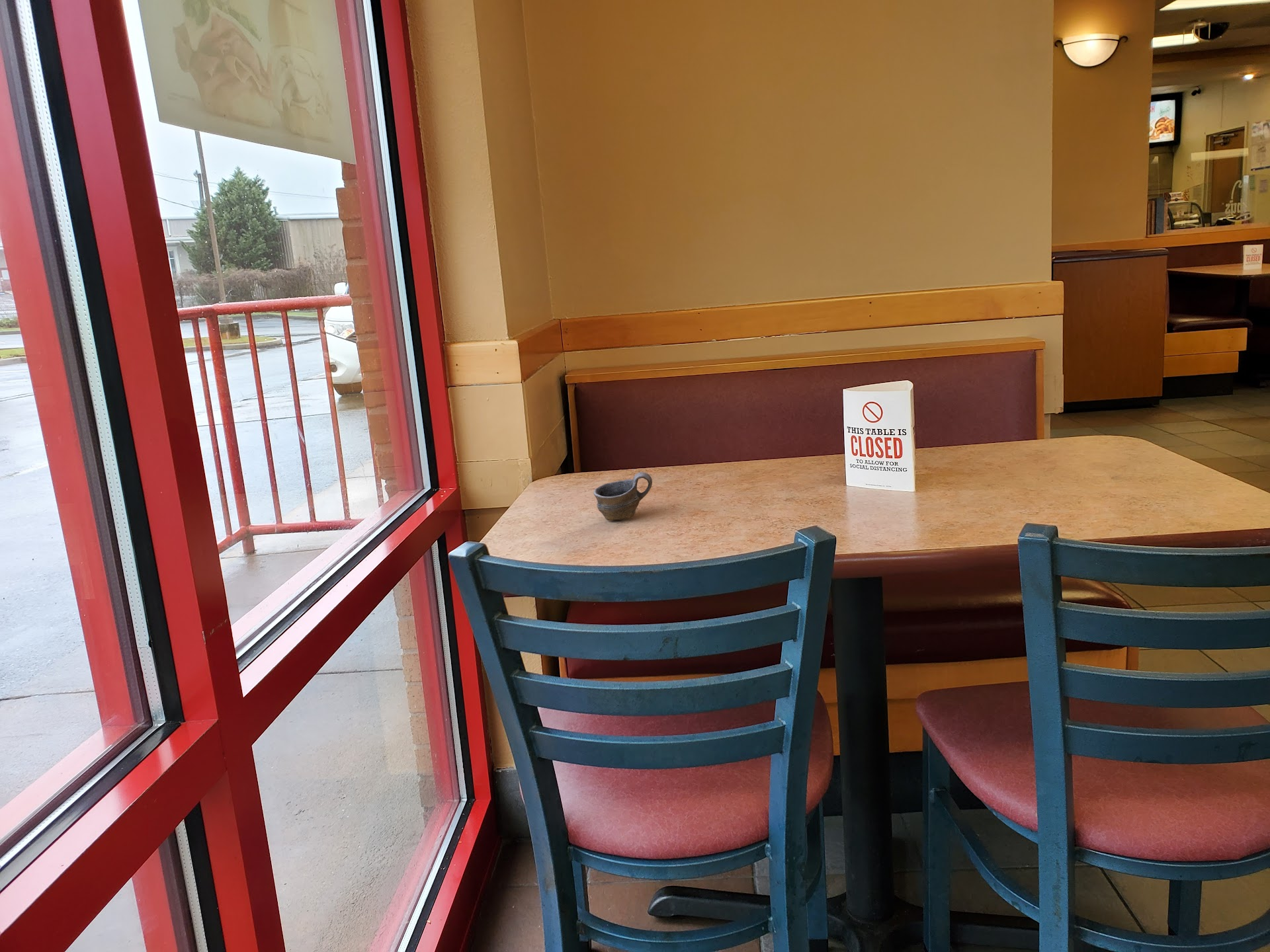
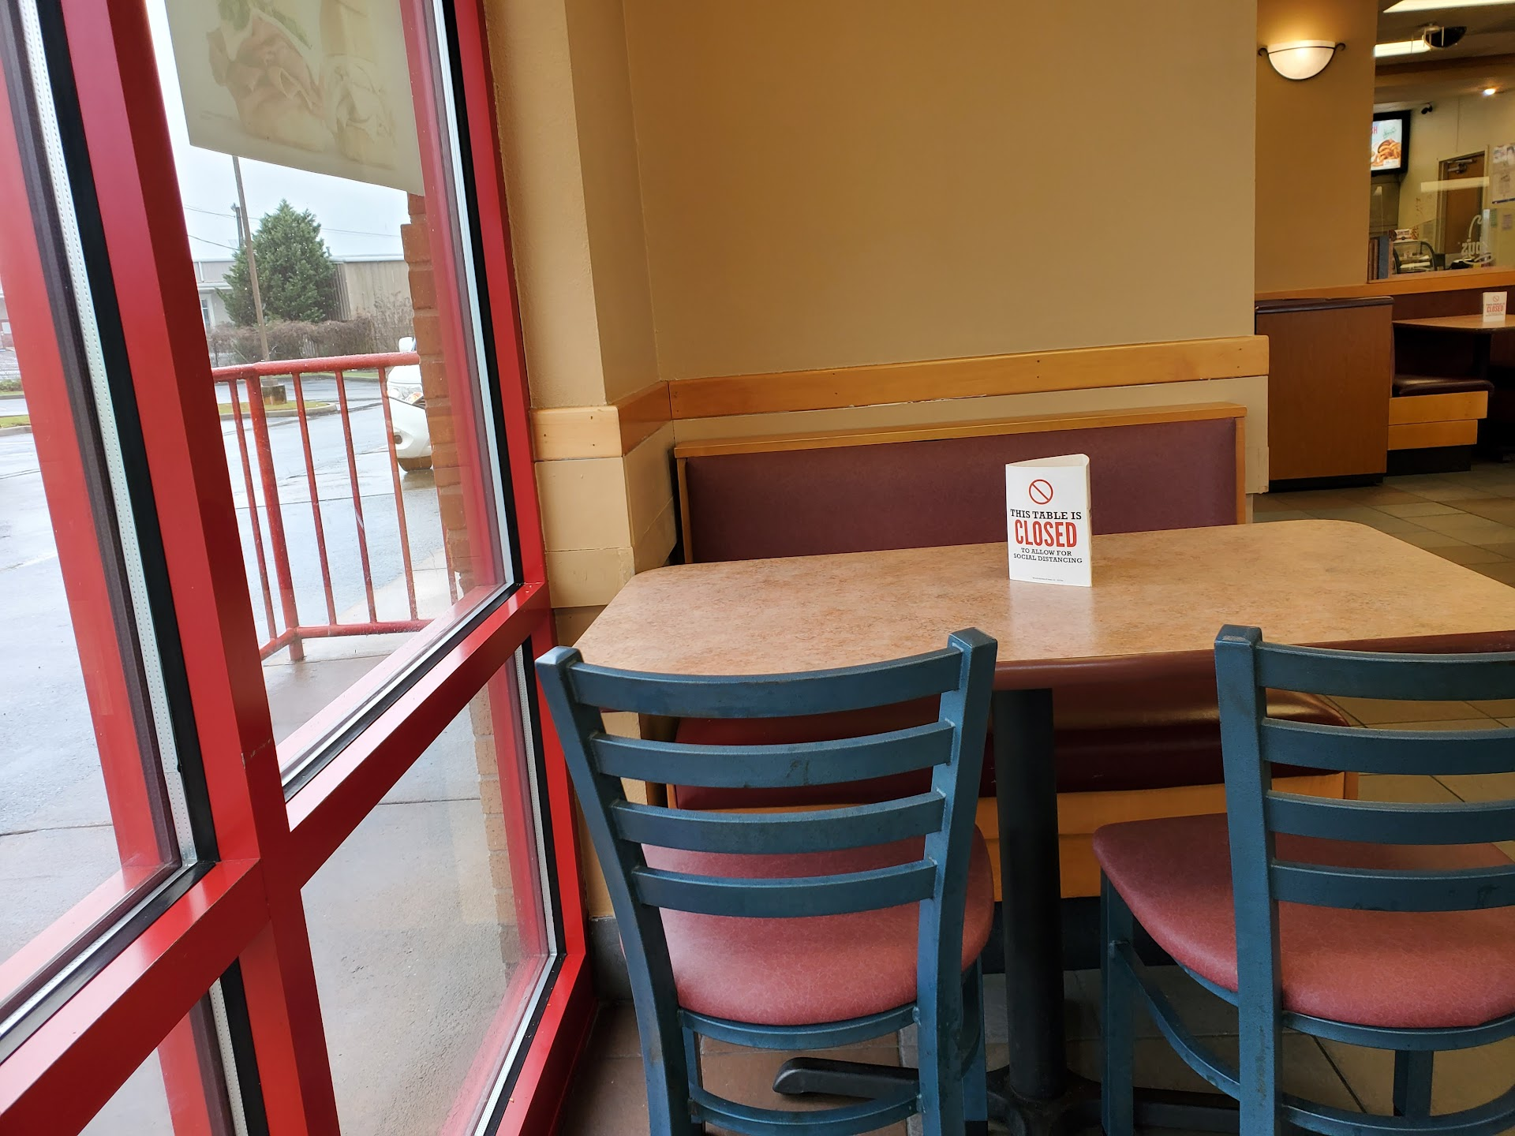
- cup (620, 496)
